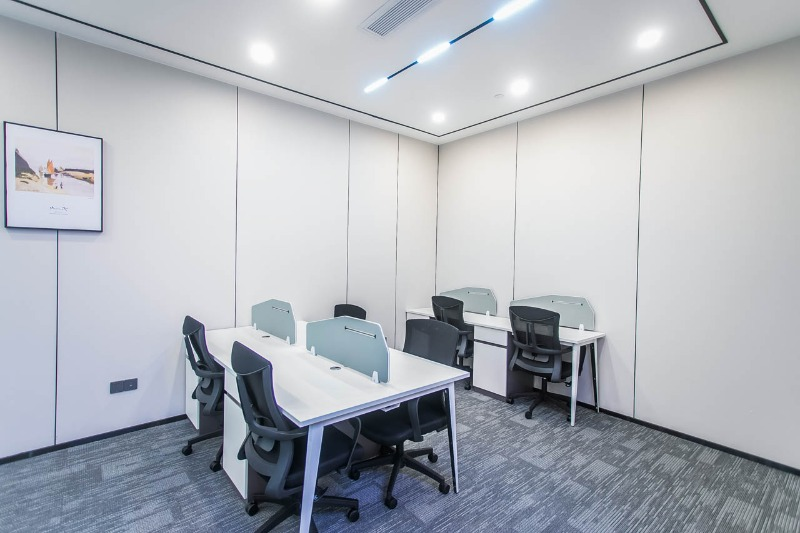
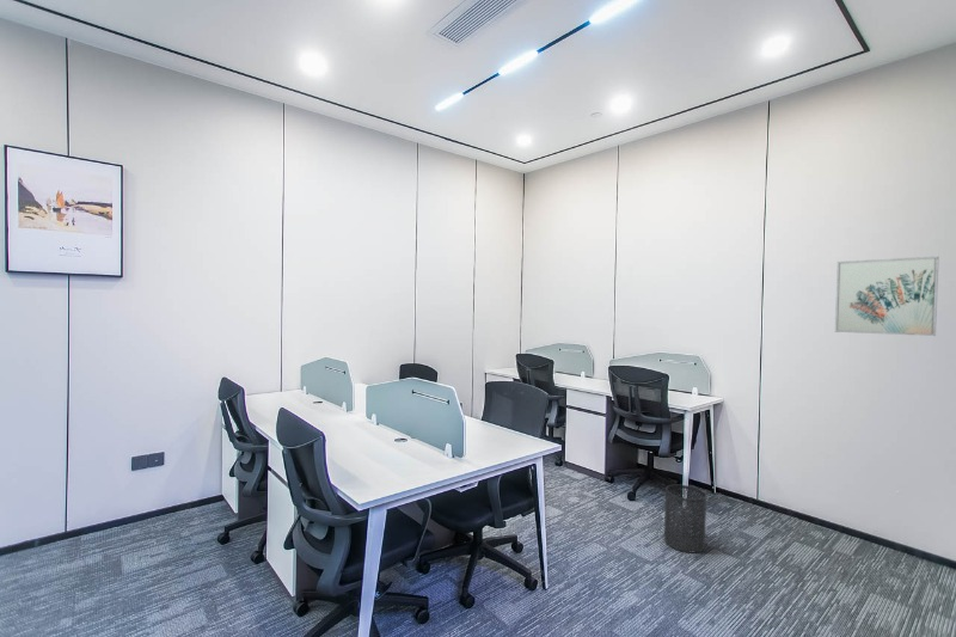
+ trash can (685, 516)
+ wall art (883, 296)
